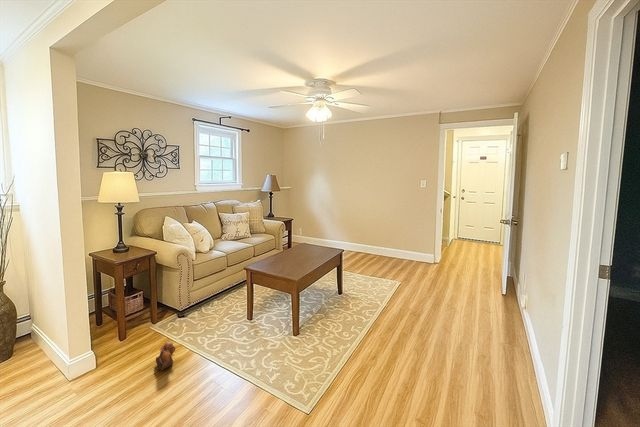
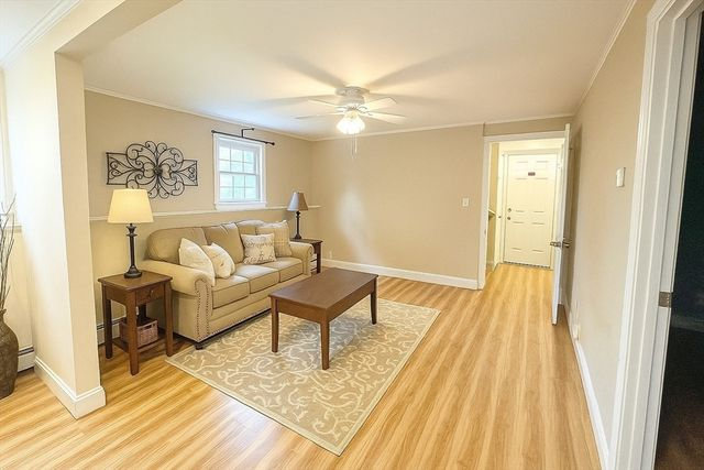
- plush toy (166, 353)
